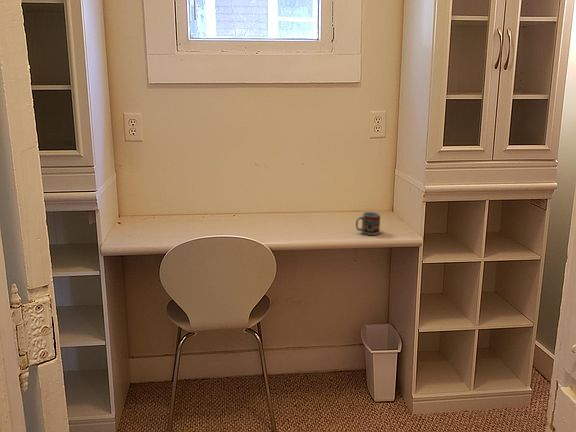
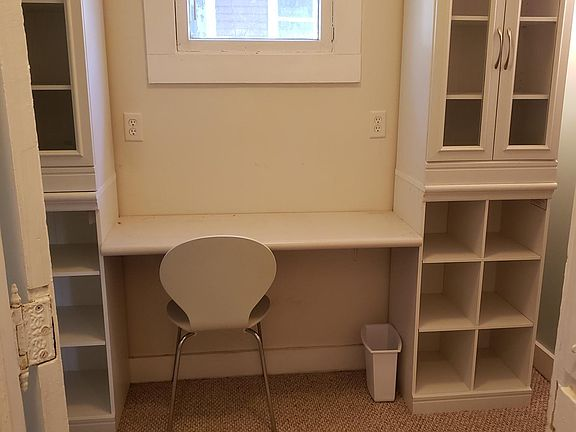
- cup (367, 223)
